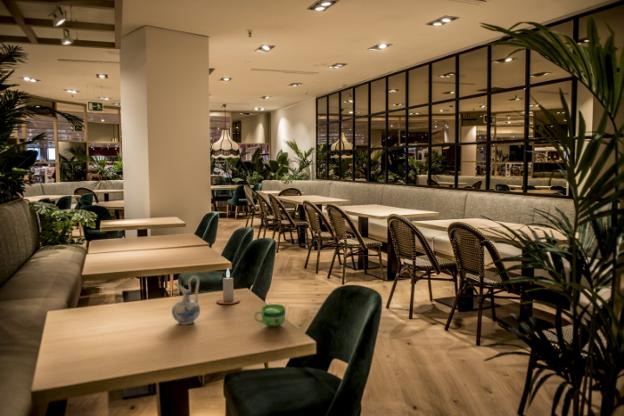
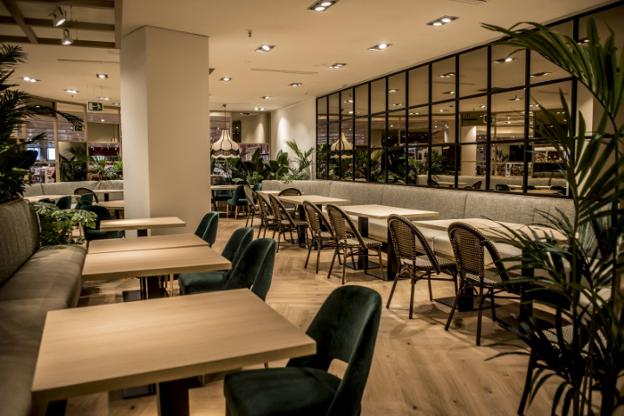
- ceramic pitcher (185, 299)
- cup (270, 316)
- candle (228, 284)
